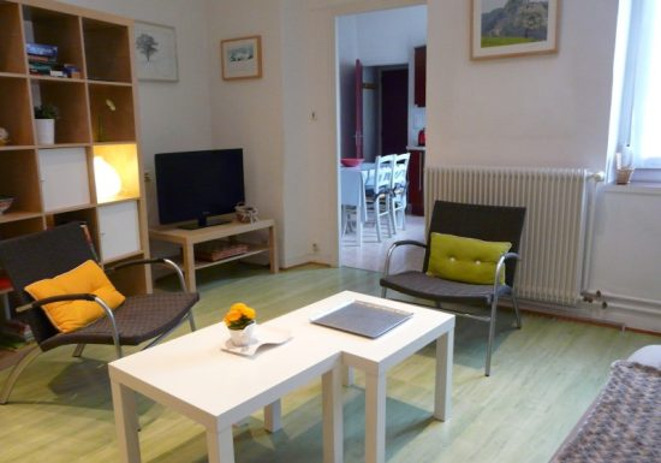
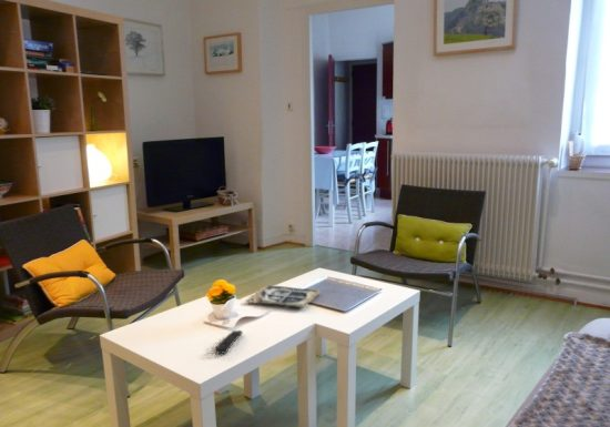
+ remote control (230, 339)
+ magazine (283, 296)
